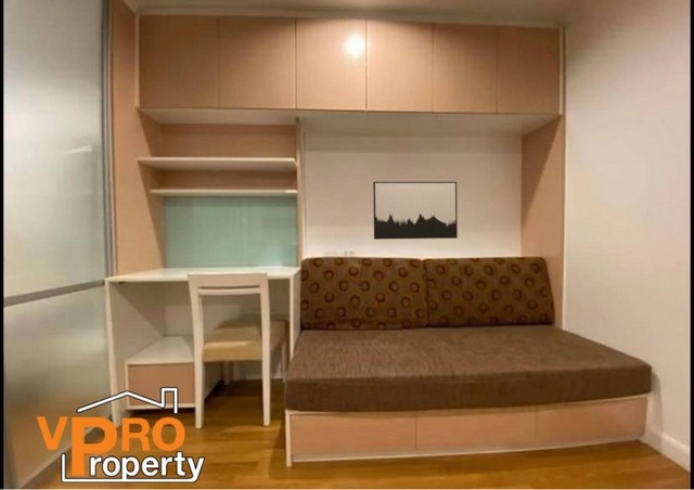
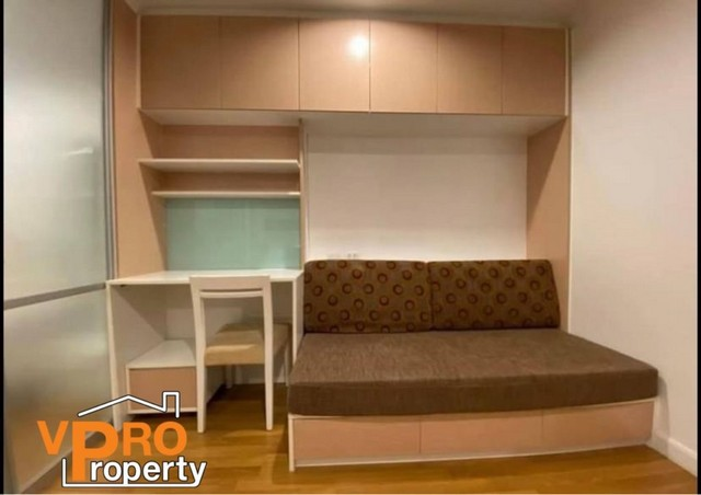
- wall art (415, 210)
